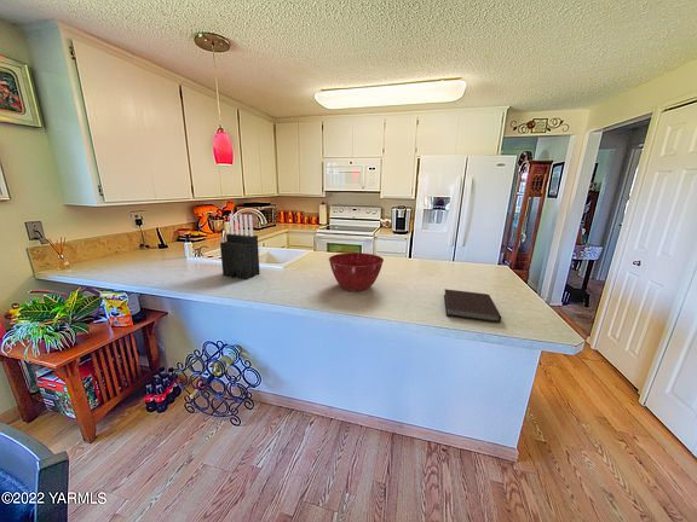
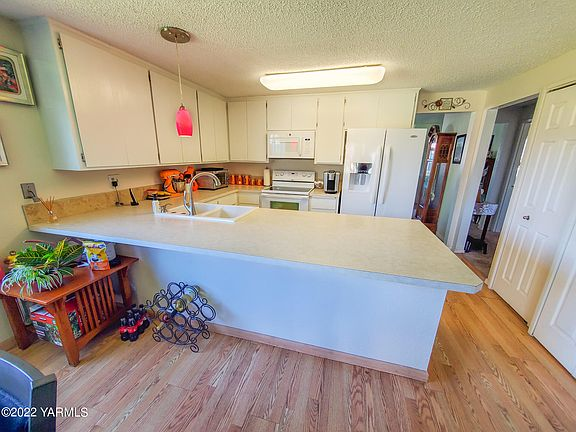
- notebook (468, 303)
- knife block (237, 245)
- mixing bowl (355, 272)
